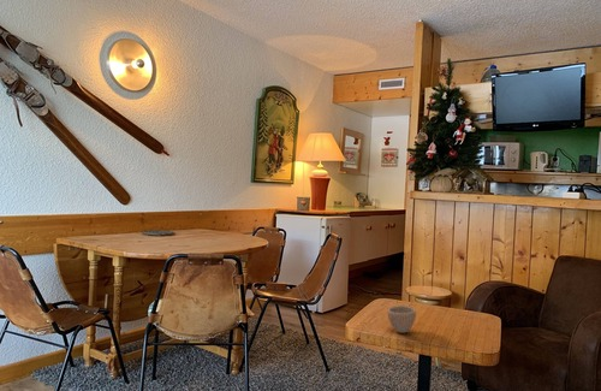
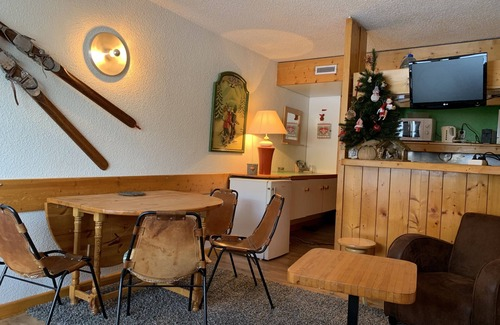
- cup (401, 319)
